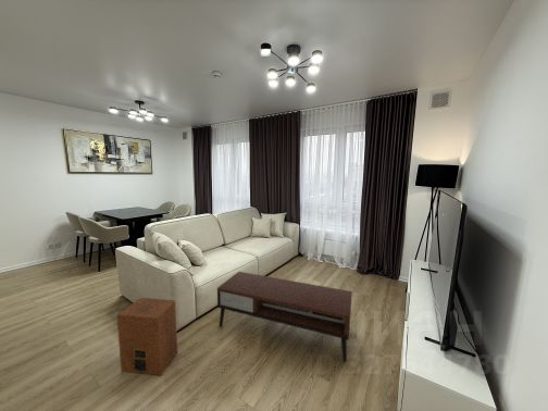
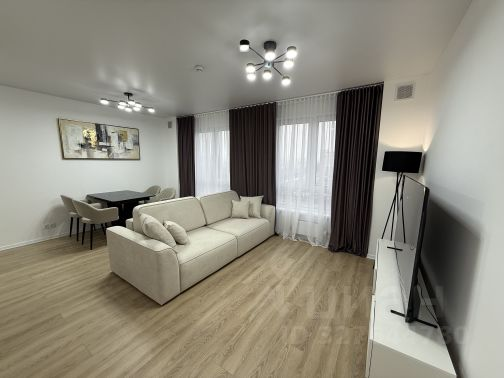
- speaker (150, 334)
- coffee table (283, 309)
